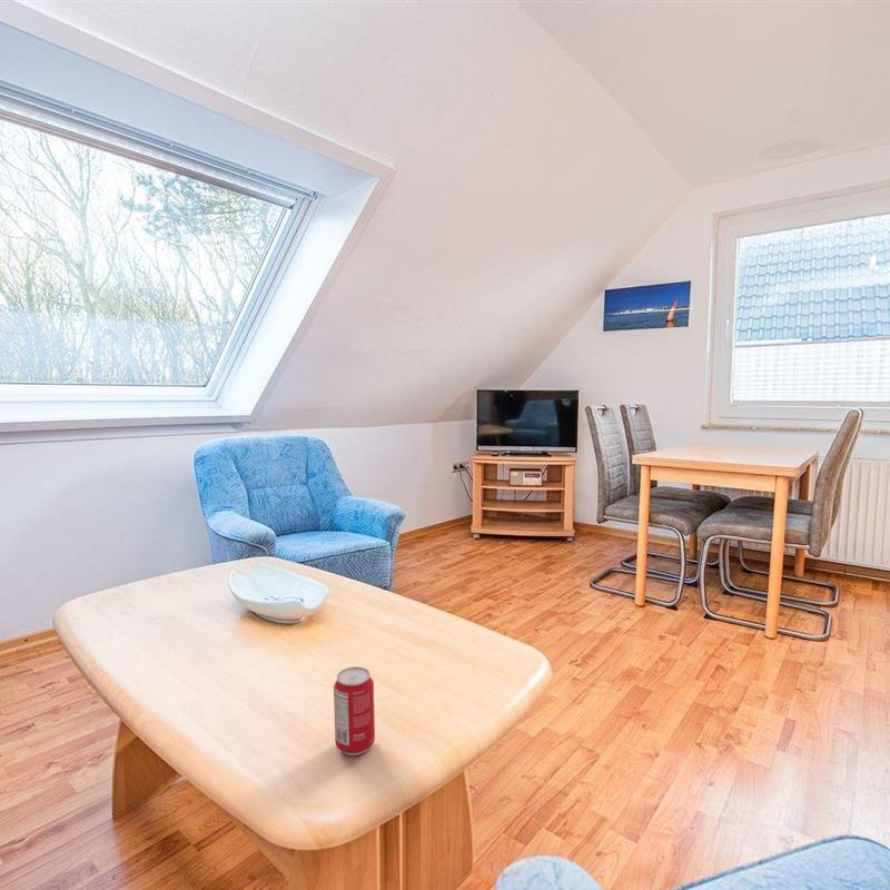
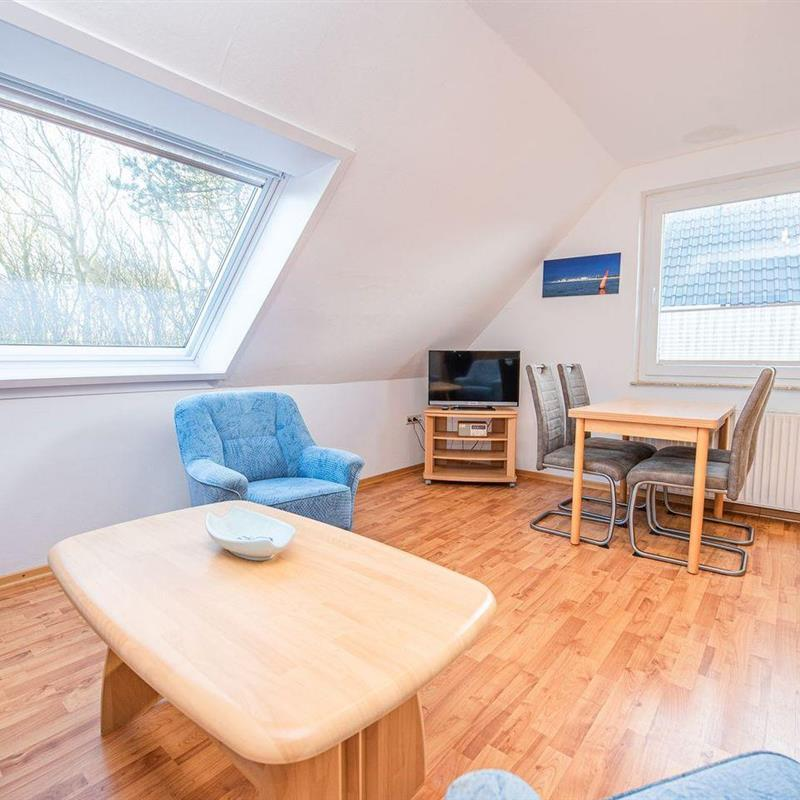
- beverage can (354, 710)
